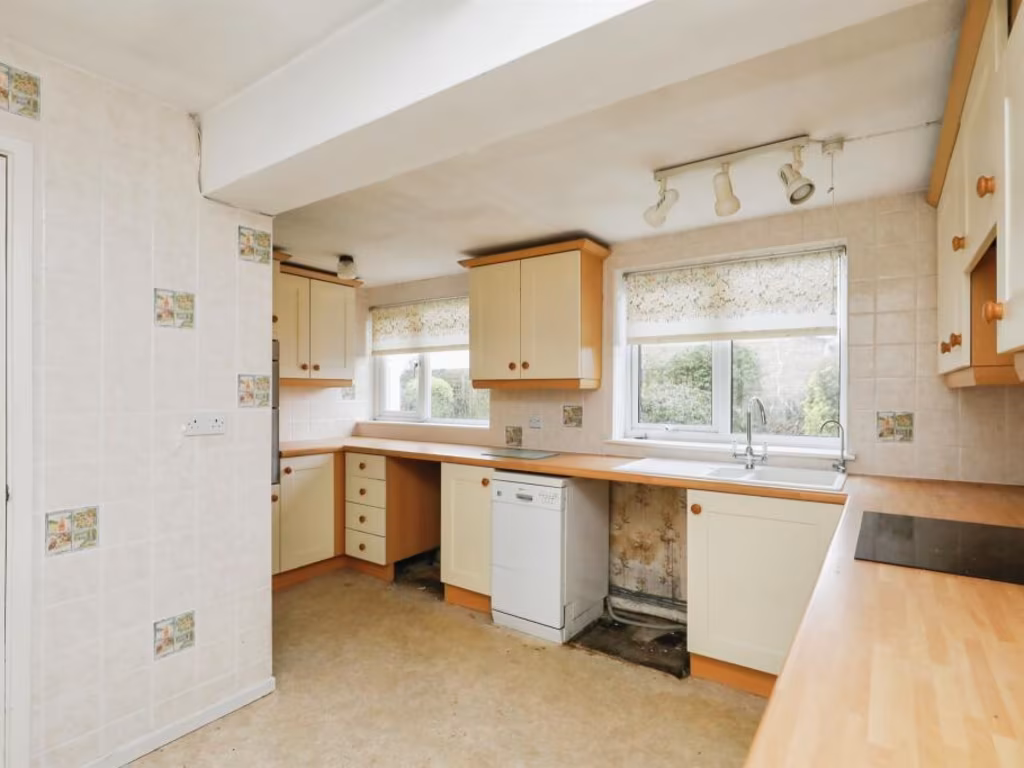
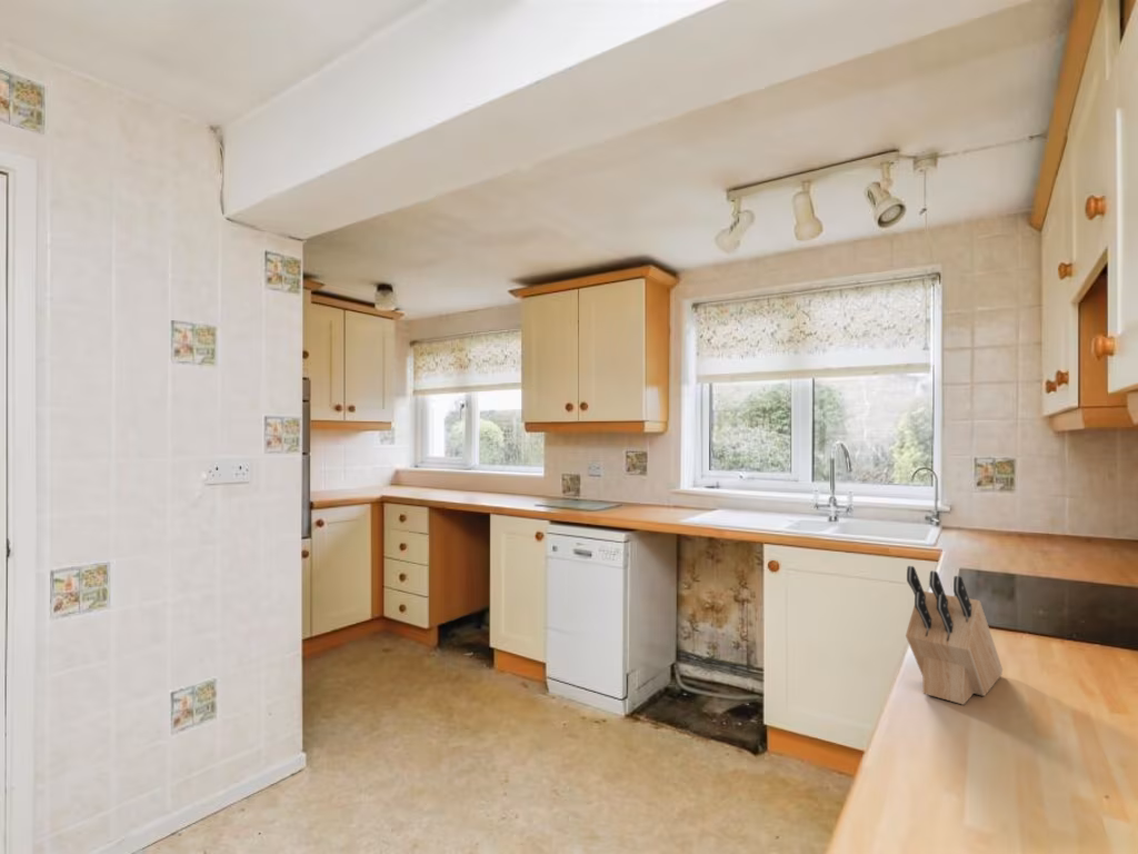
+ knife block (952, 624)
